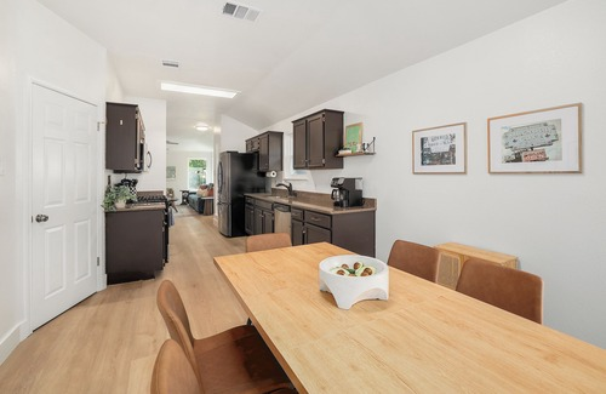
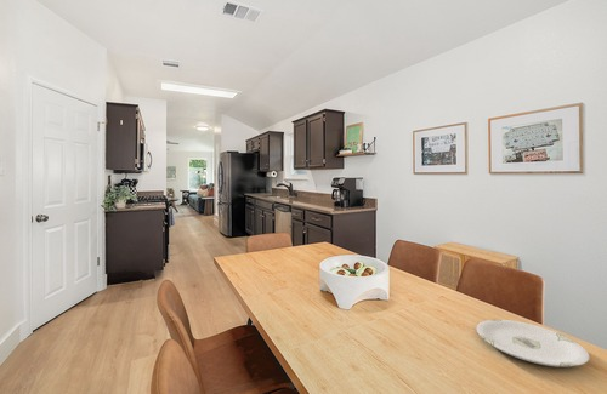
+ plate (527, 342)
